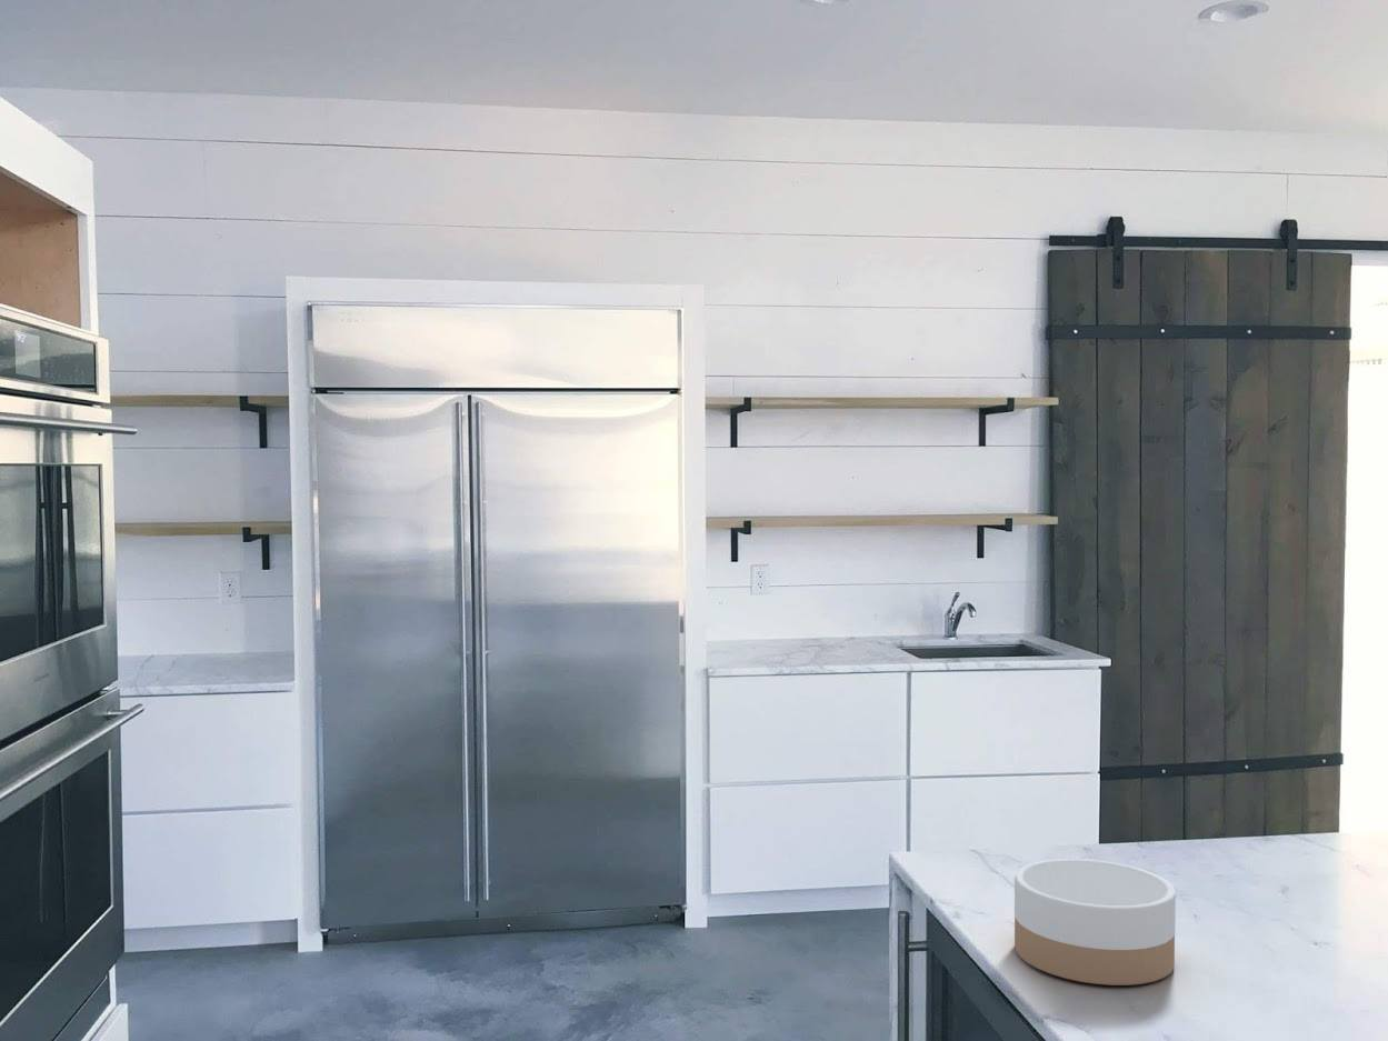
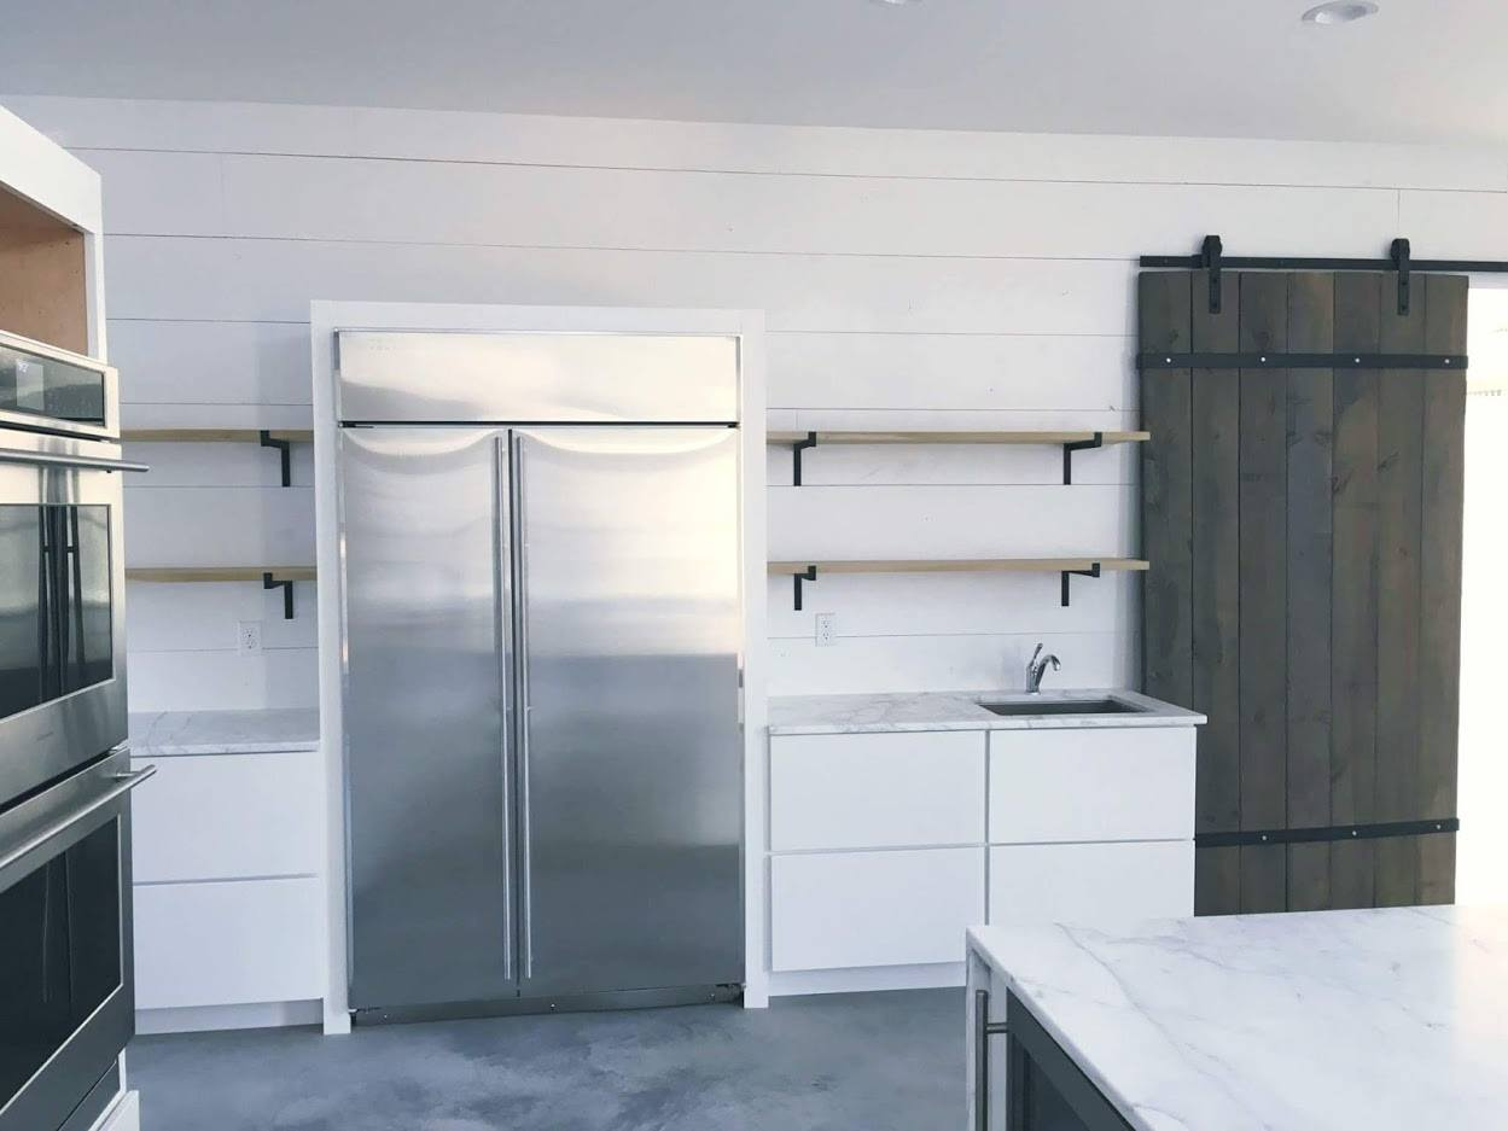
- bowl (1092, 918)
